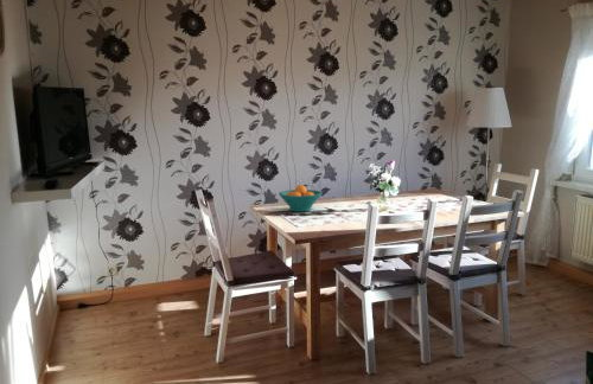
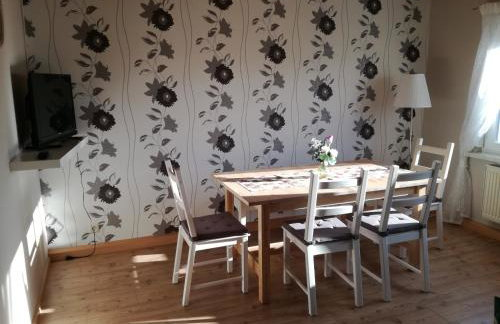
- fruit bowl (300, 197)
